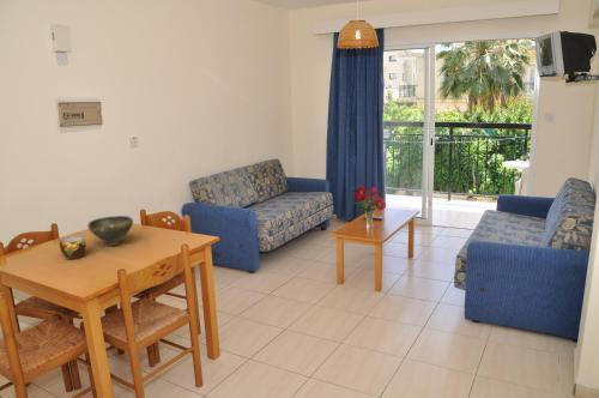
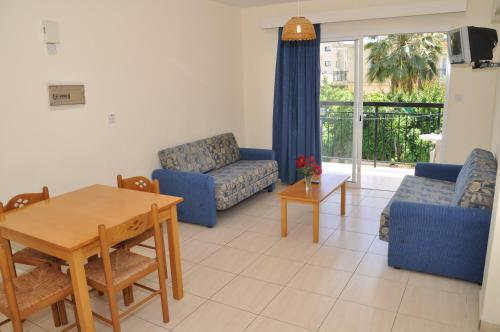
- cup (72, 247)
- bowl (111, 231)
